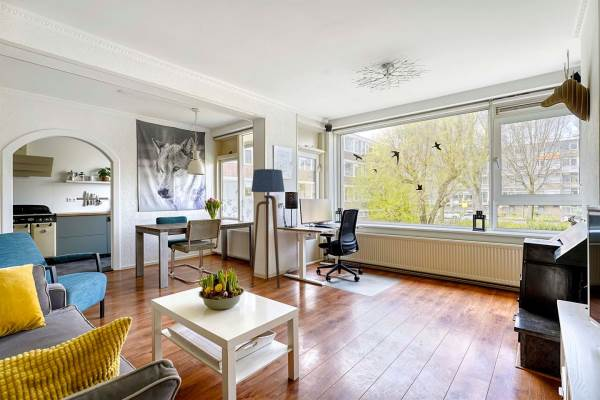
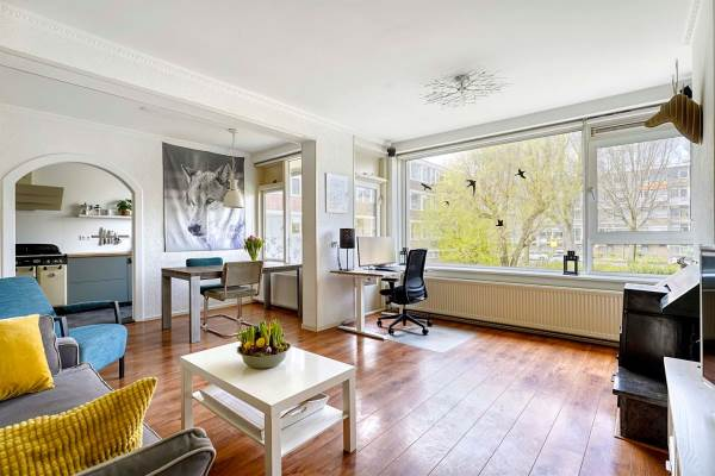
- floor lamp (268, 227)
